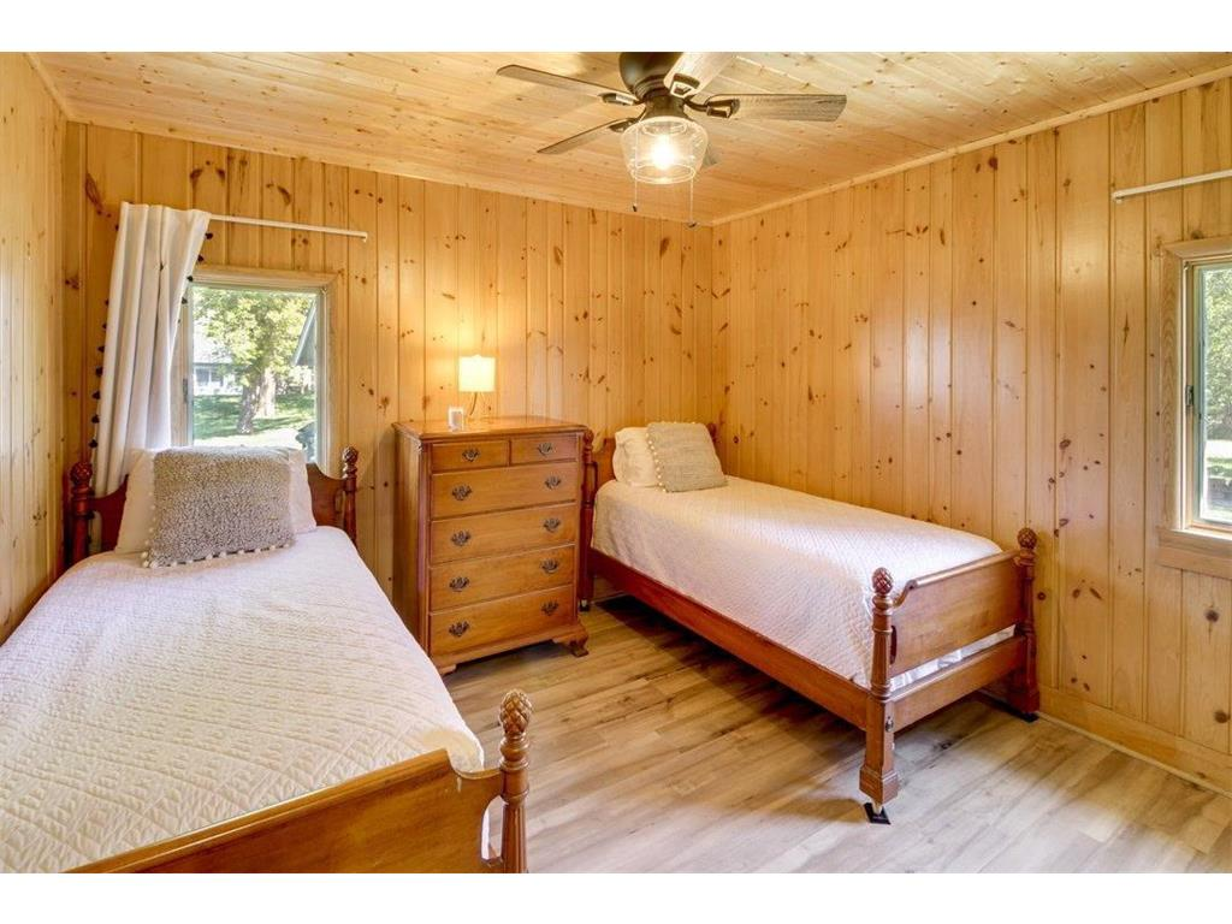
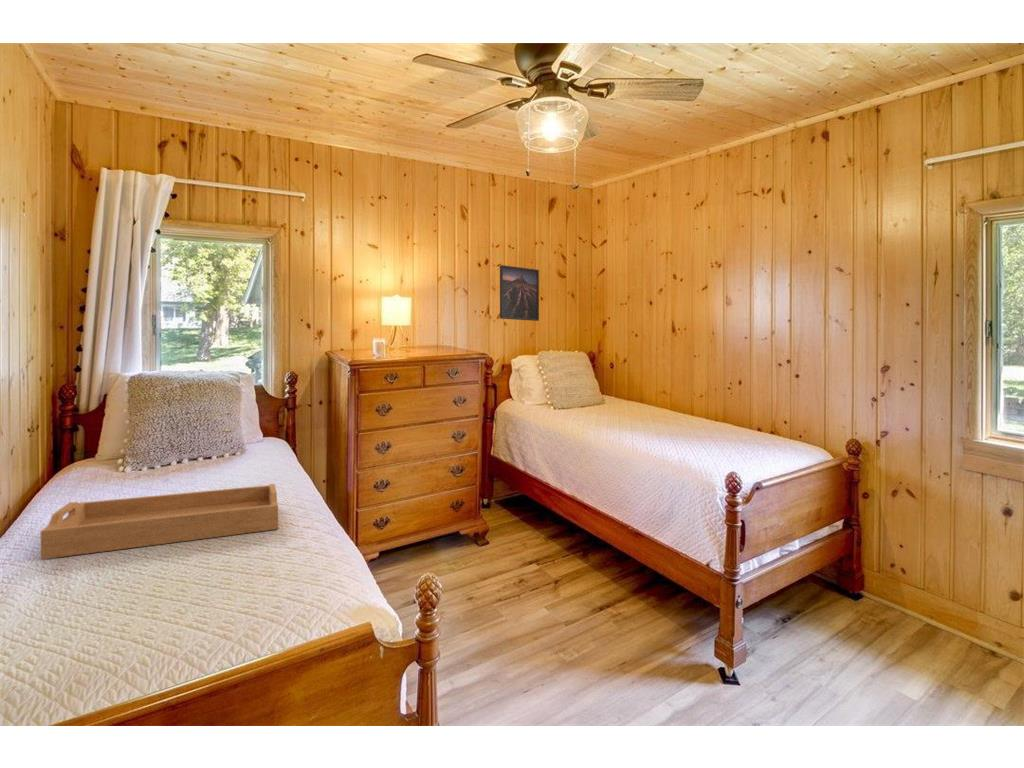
+ serving tray (177, 512)
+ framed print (519, 293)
